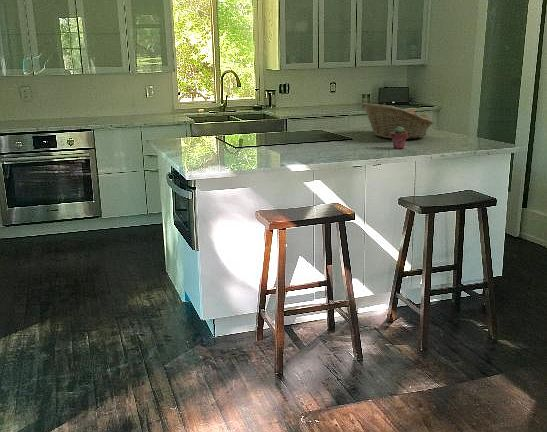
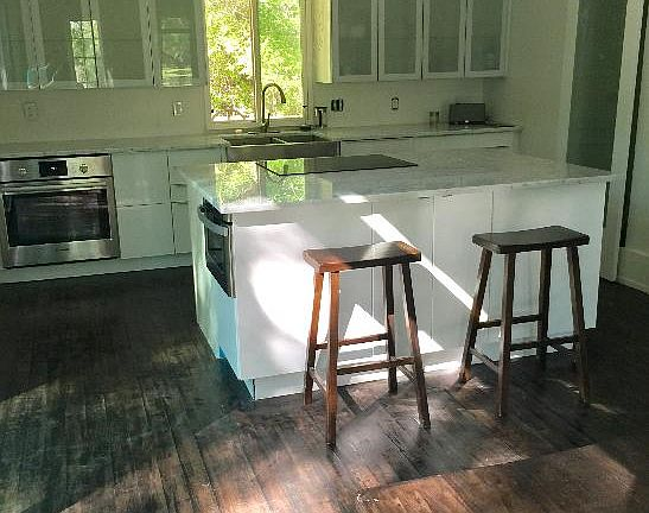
- fruit basket (396, 119)
- potted succulent (398, 137)
